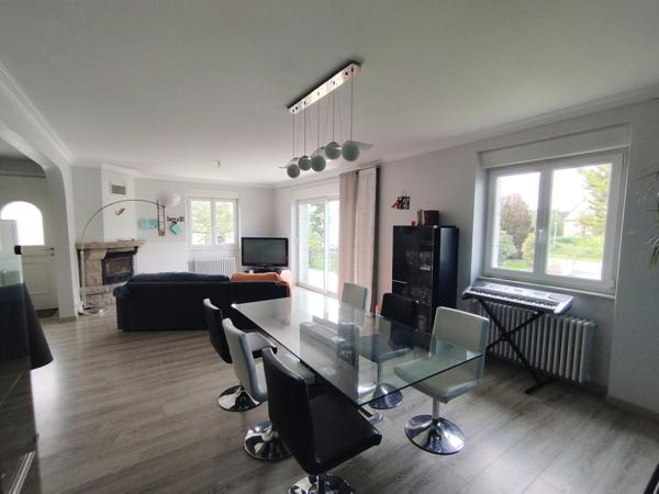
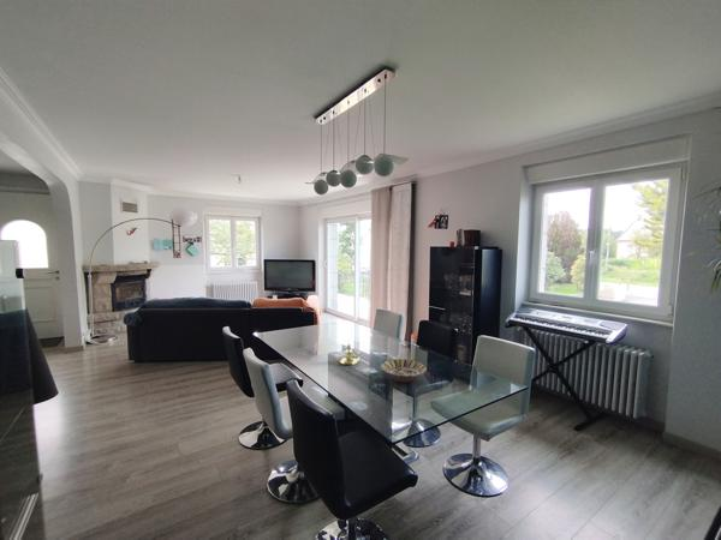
+ candle holder (350, 349)
+ serving bowl (403, 372)
